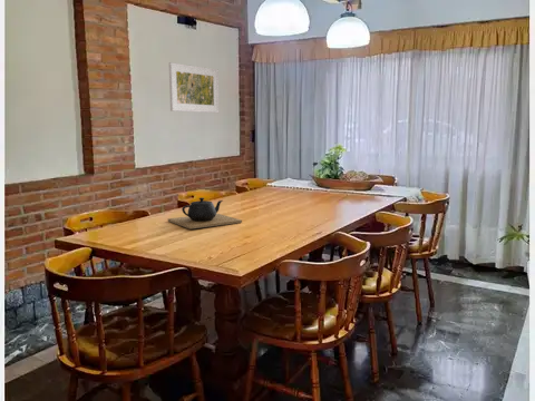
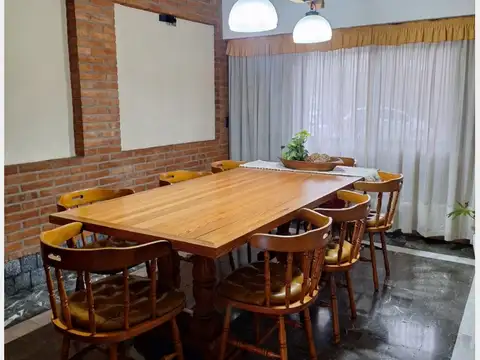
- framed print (195, 89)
- teapot (204, 209)
